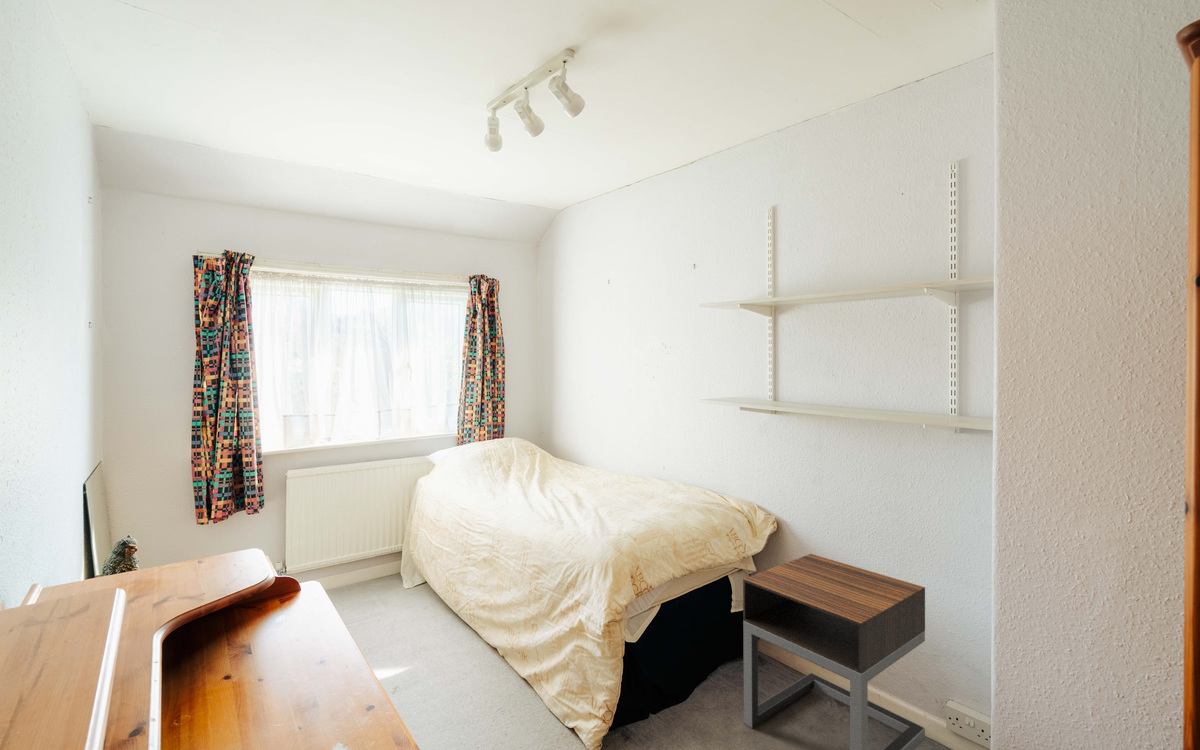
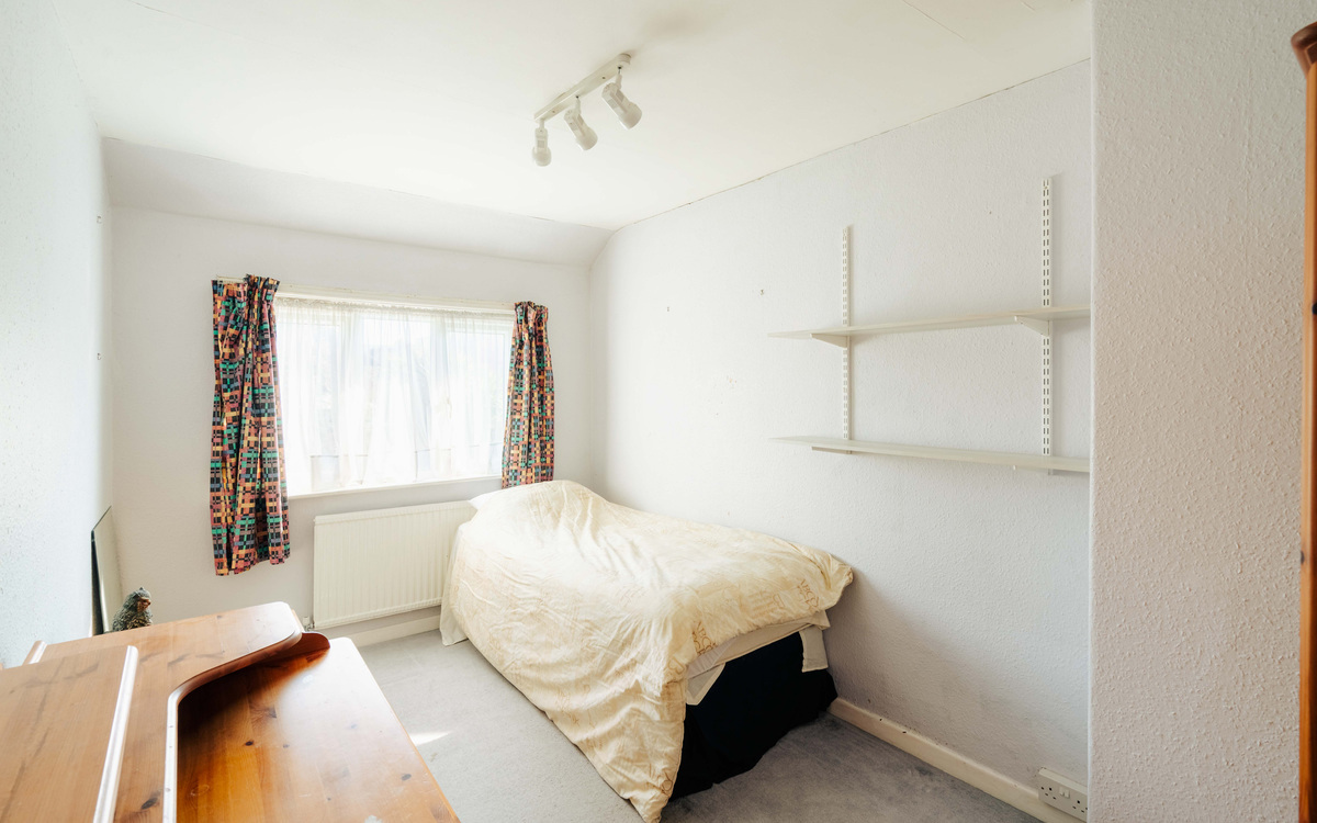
- nightstand (832, 656)
